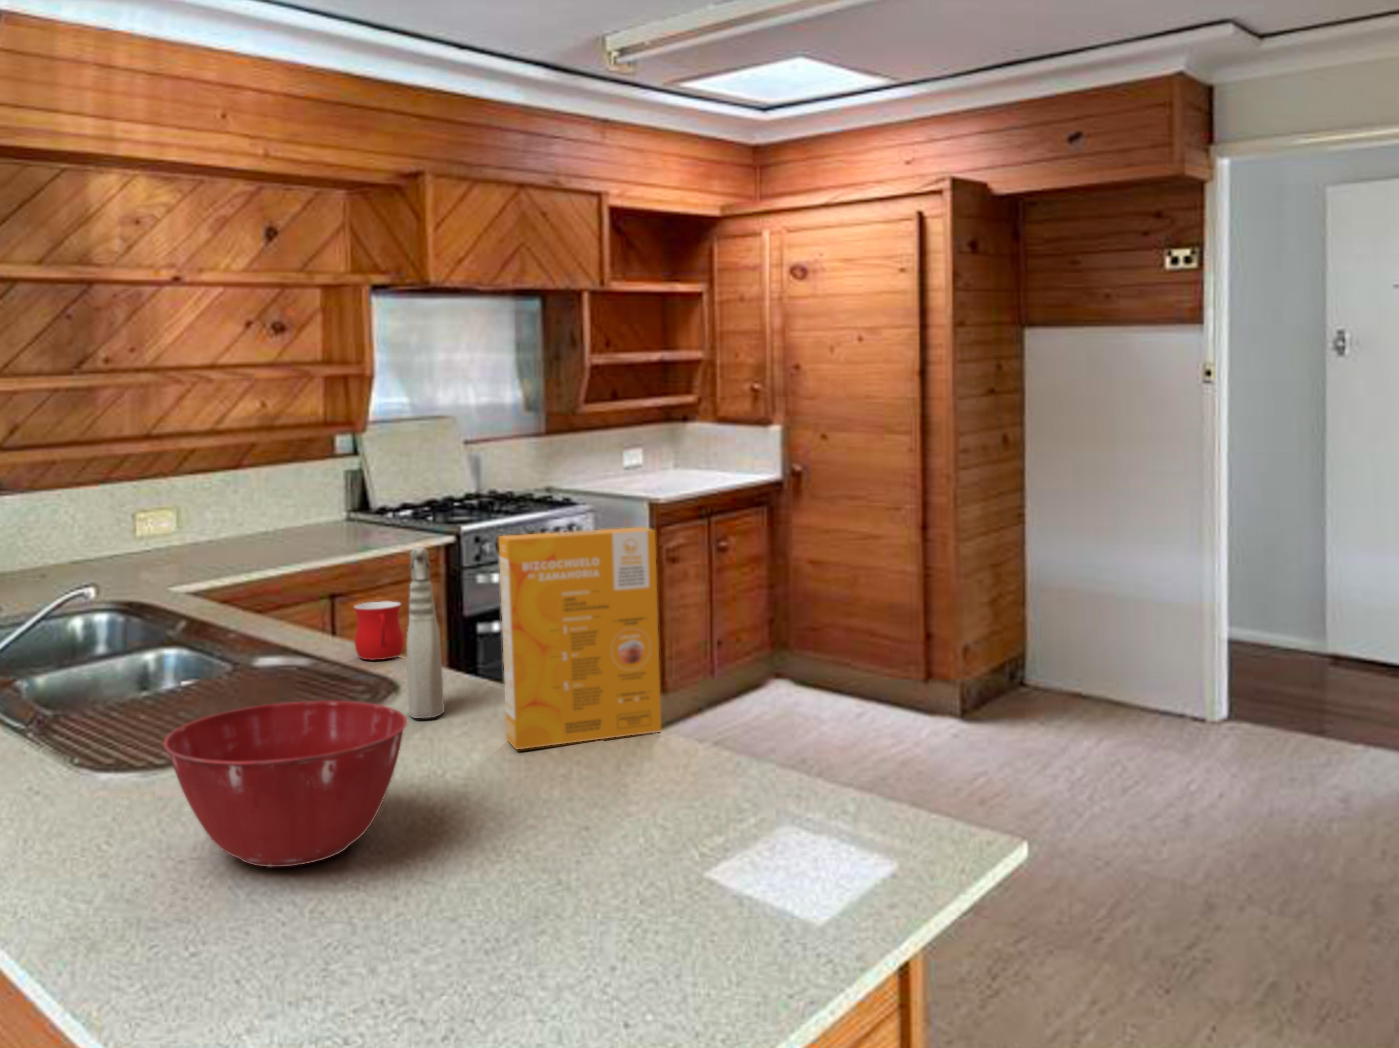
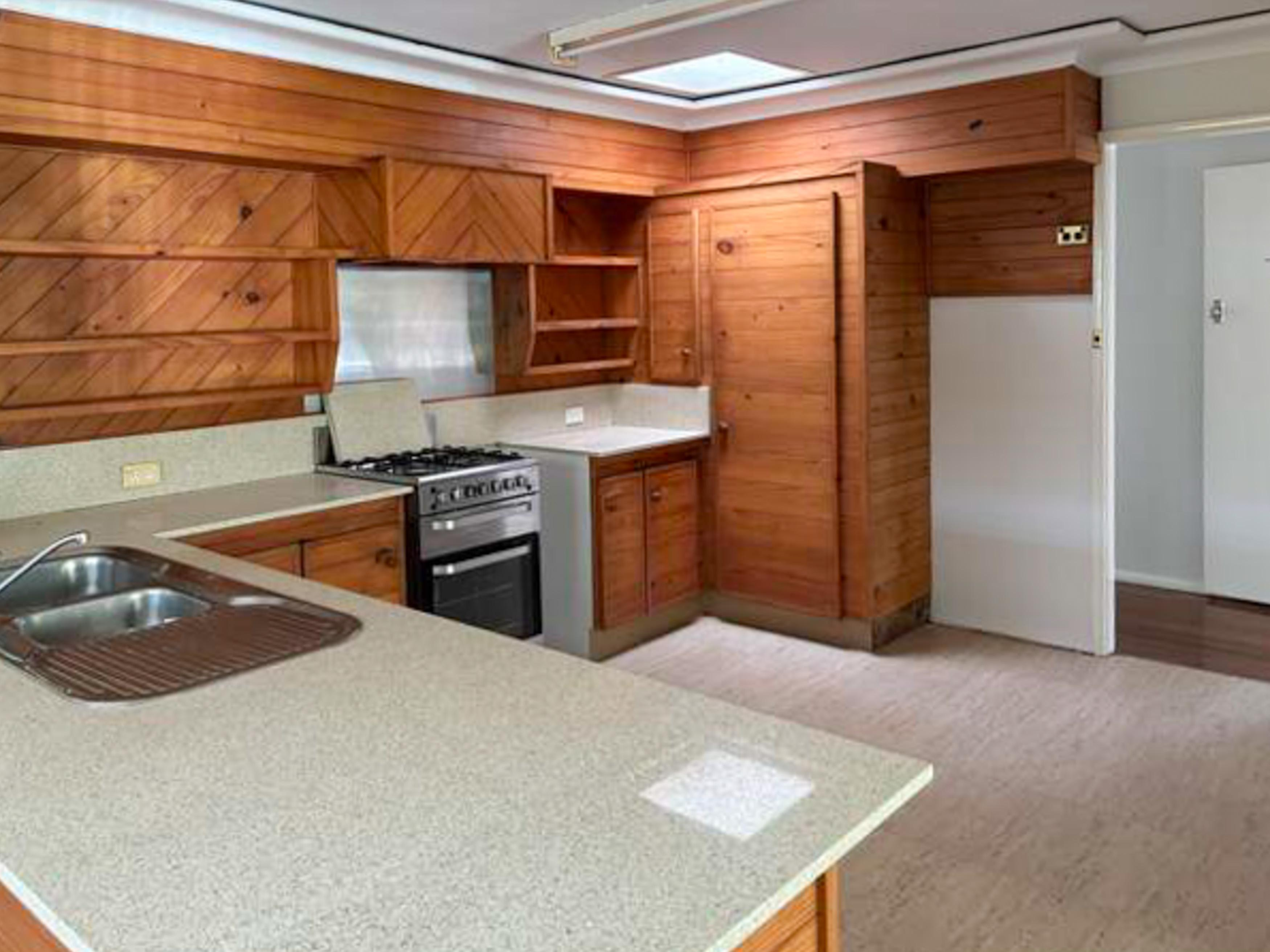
- mug (379, 631)
- cereal box (581, 635)
- mixing bowl (292, 787)
- spray bottle (423, 630)
